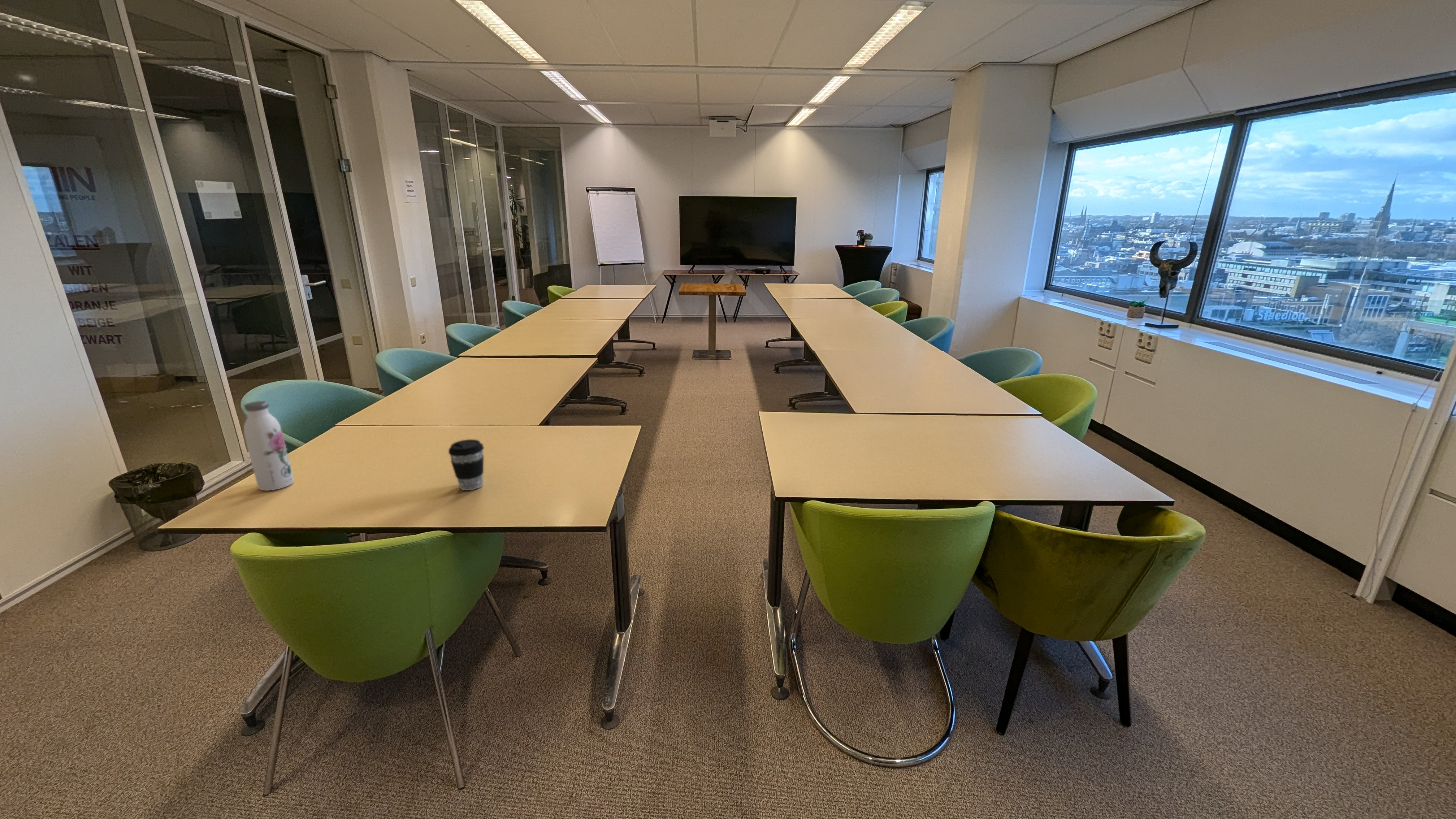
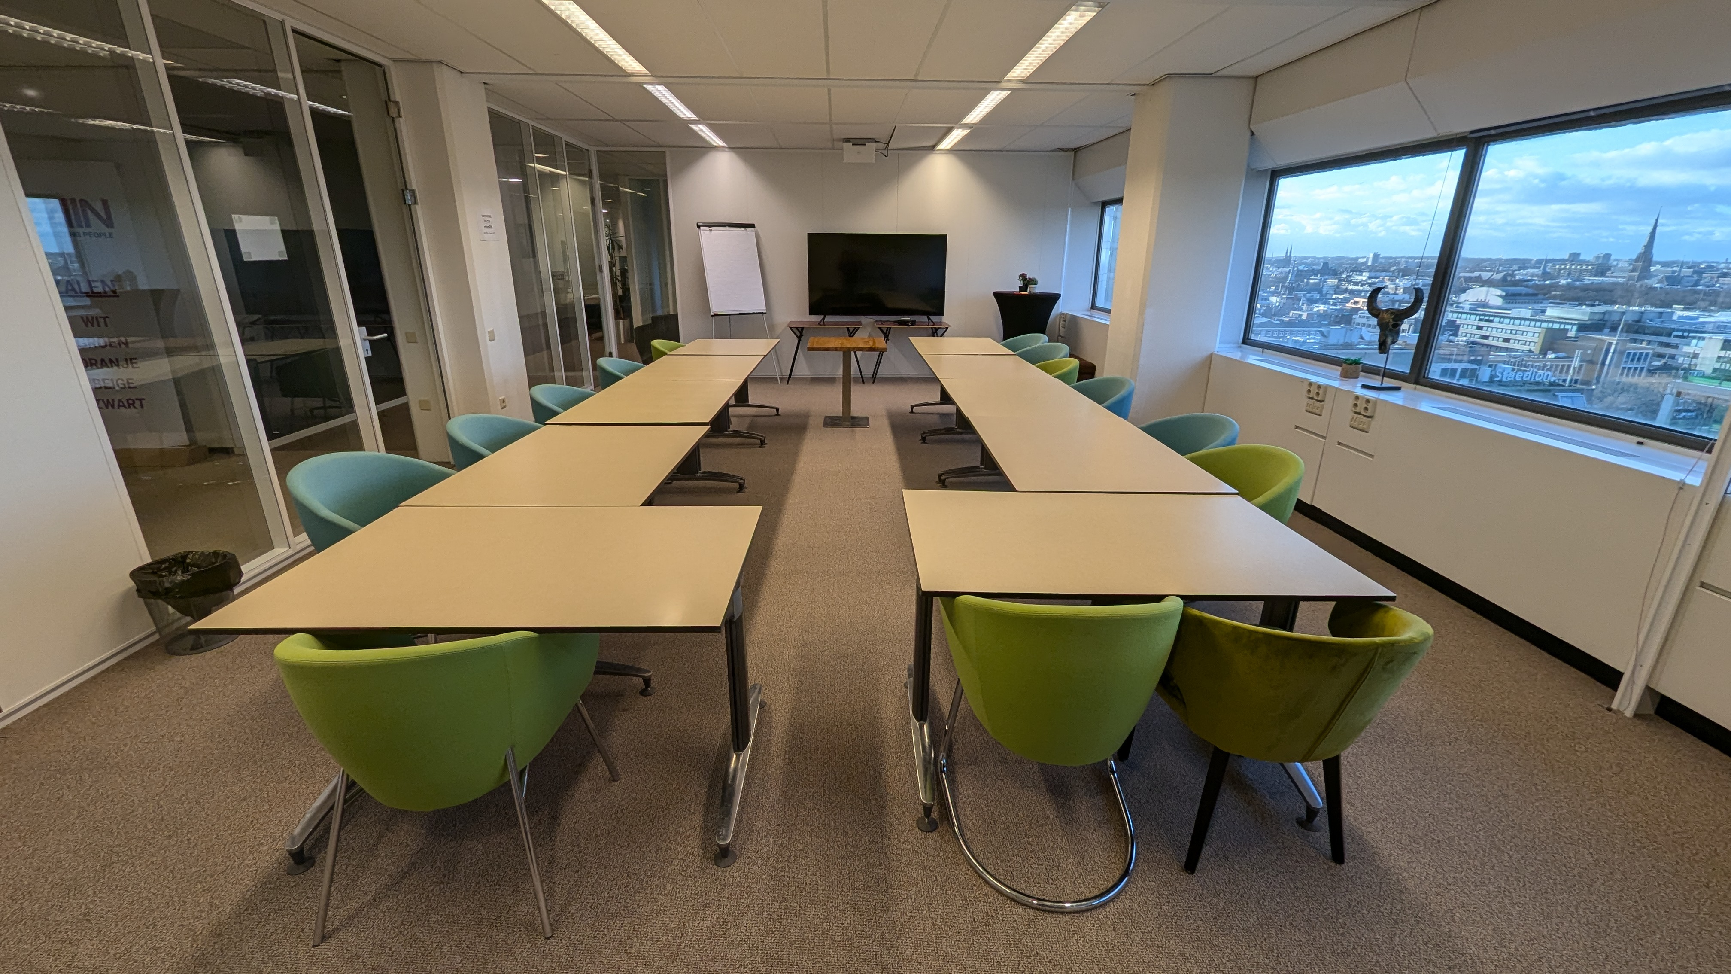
- coffee cup (468, 465)
- water bottle (266, 445)
